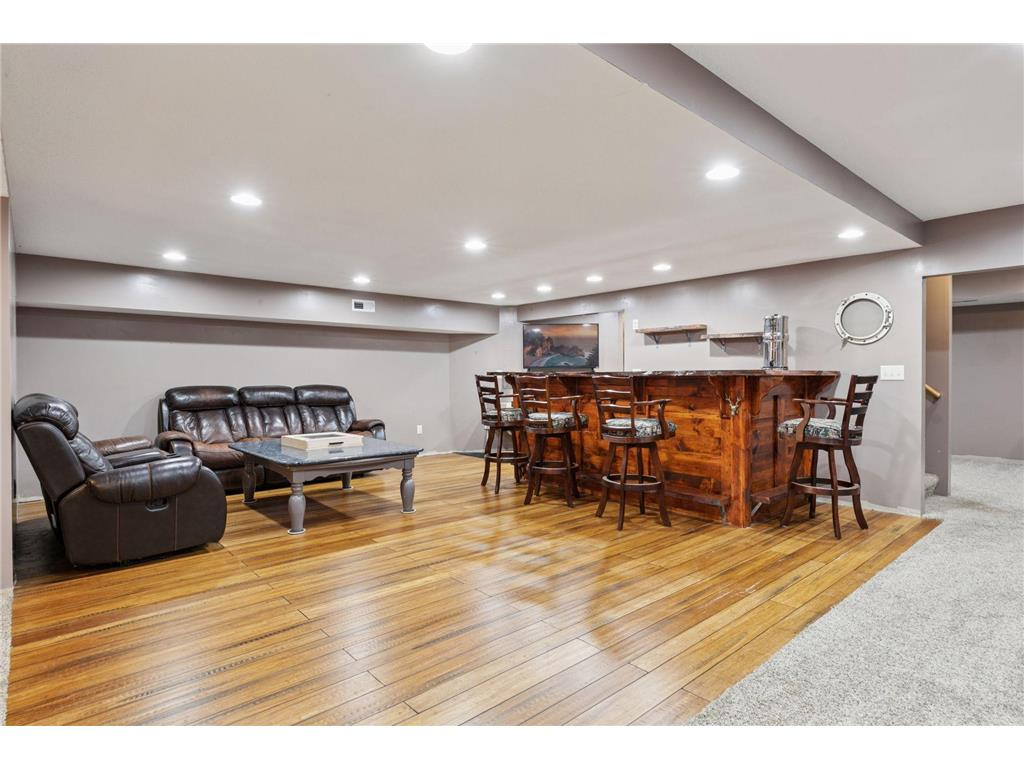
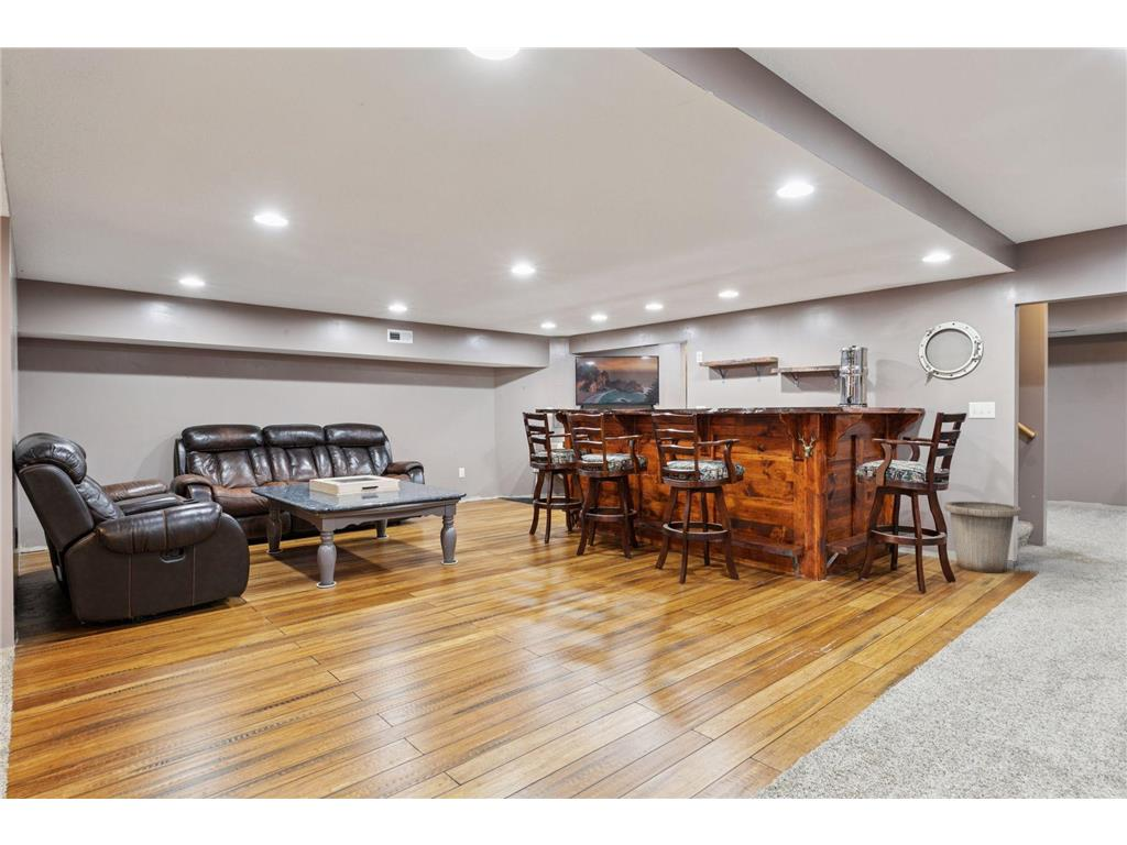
+ trash can (981, 537)
